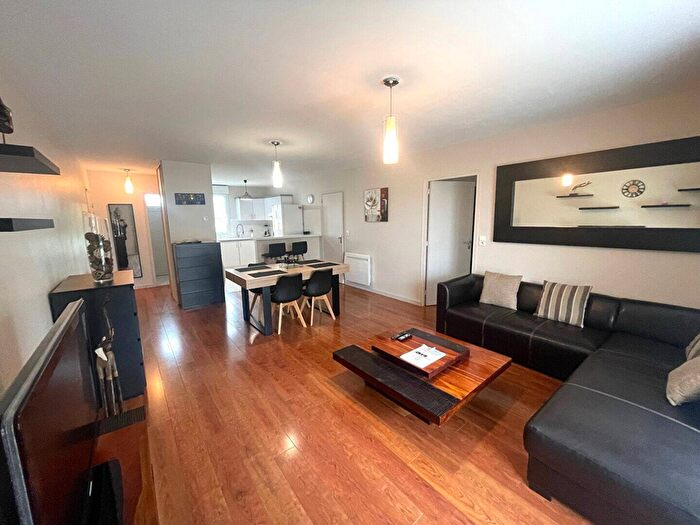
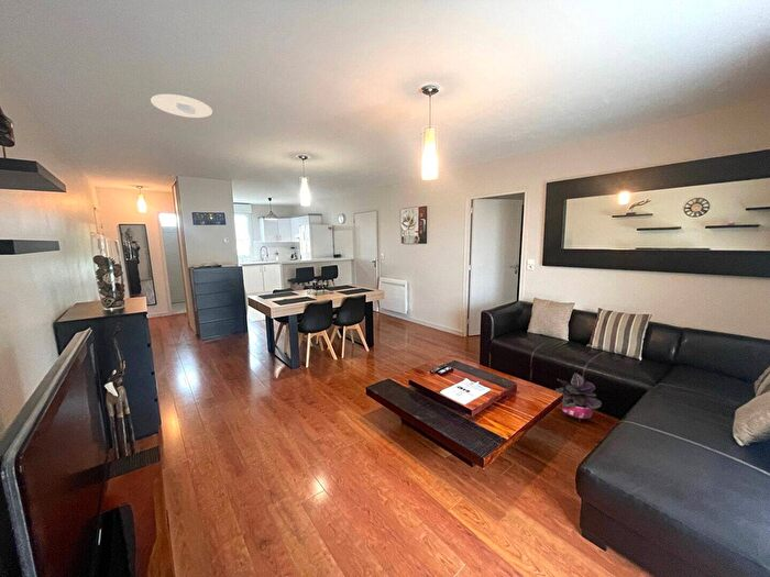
+ potted plant (578, 397)
+ recessed light (183, 103)
